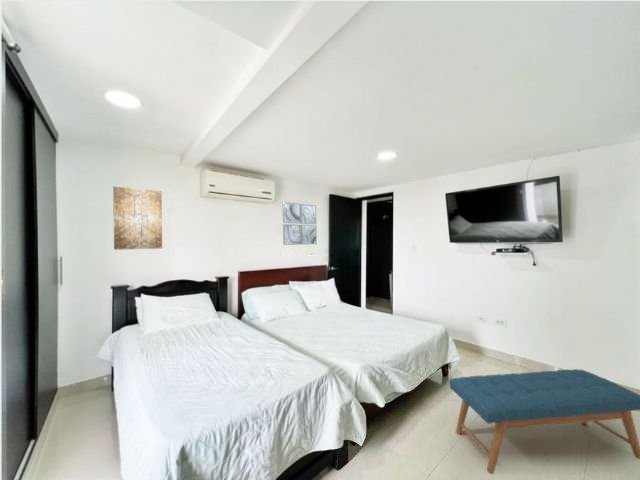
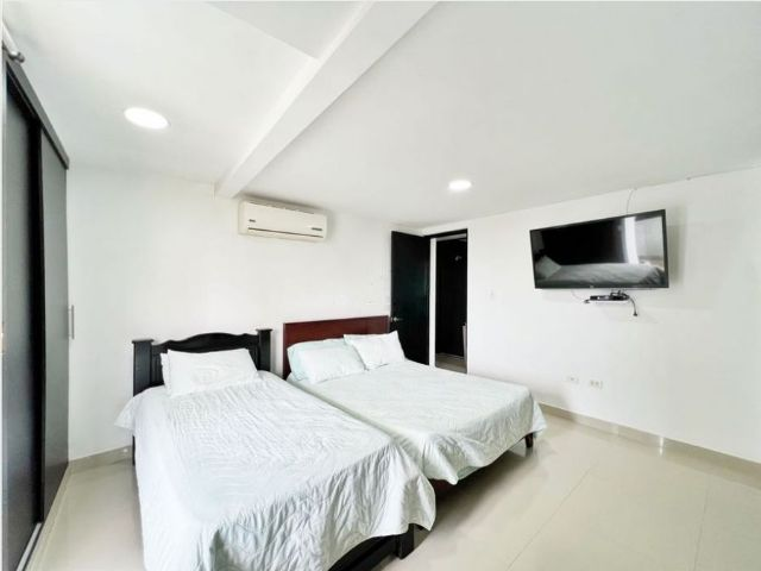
- bench (541, 414)
- wall art (138, 219)
- wall art (300, 223)
